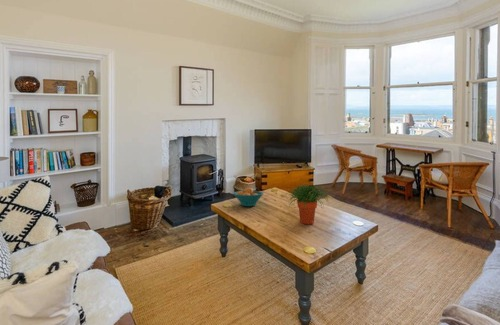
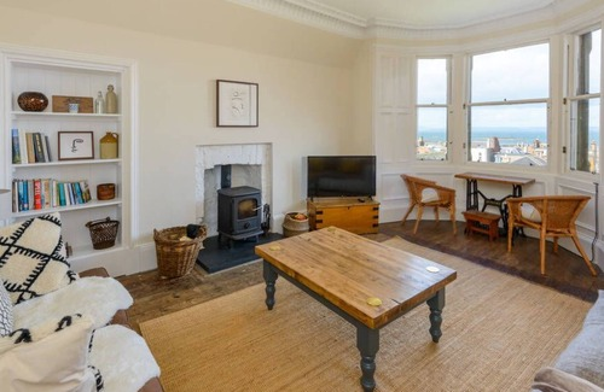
- potted plant (306, 203)
- fruit bowl (248, 196)
